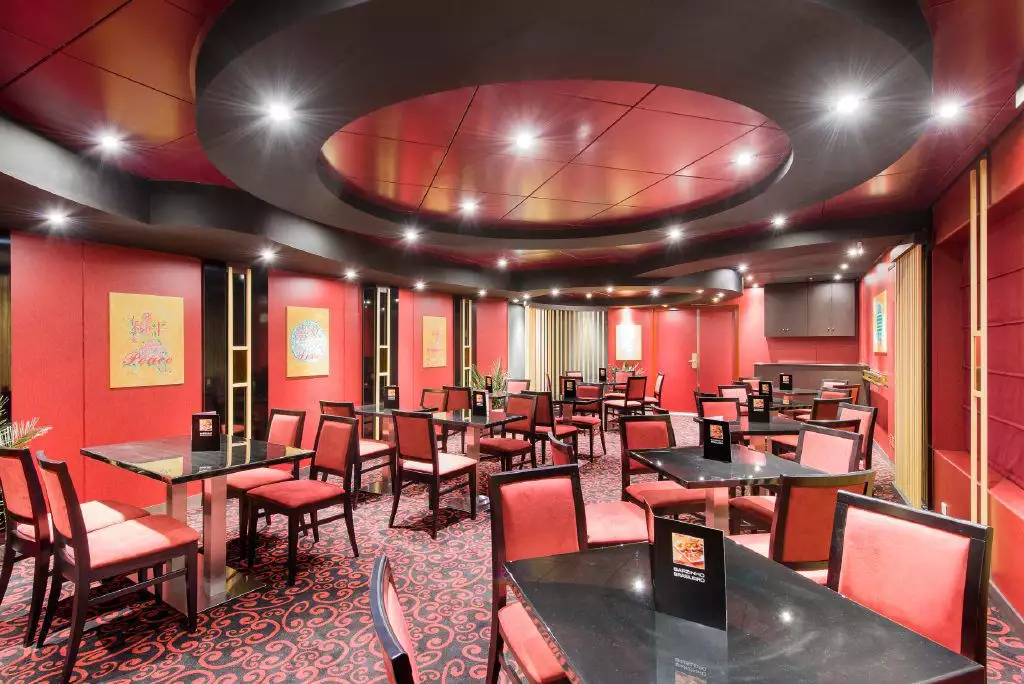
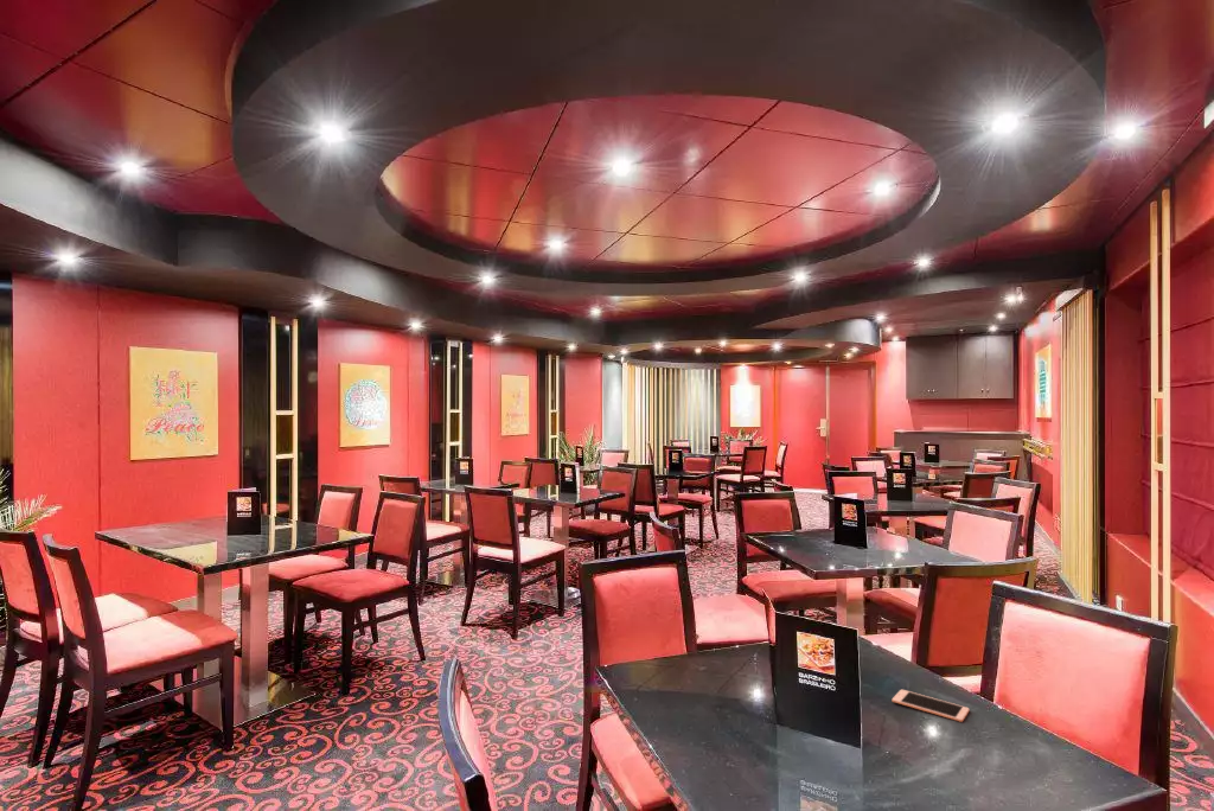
+ cell phone (929, 704)
